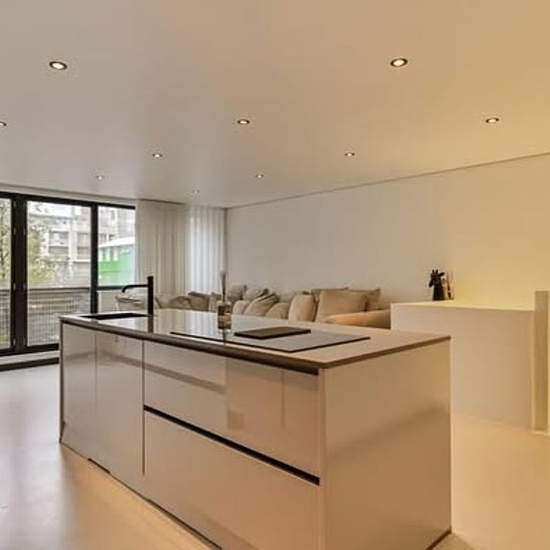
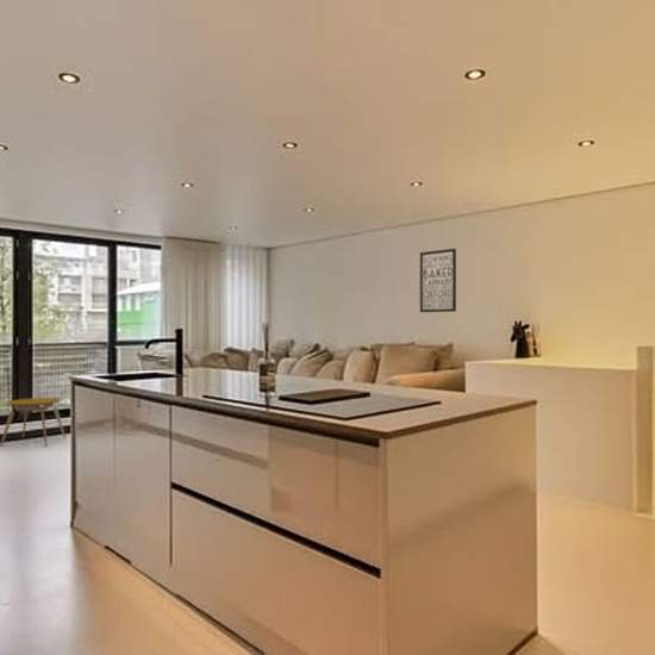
+ wall art (437, 281)
+ stool (26, 417)
